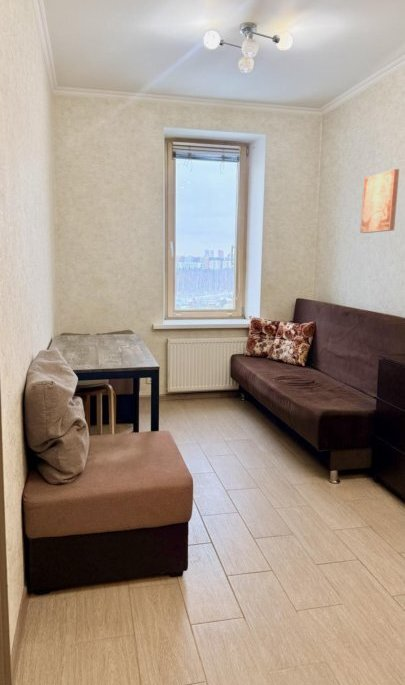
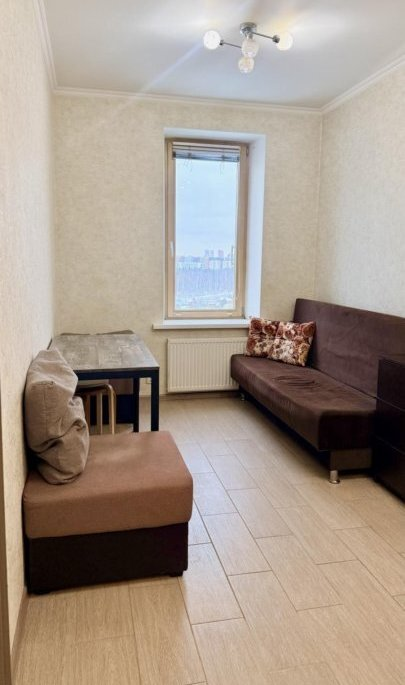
- wall art (378, 203)
